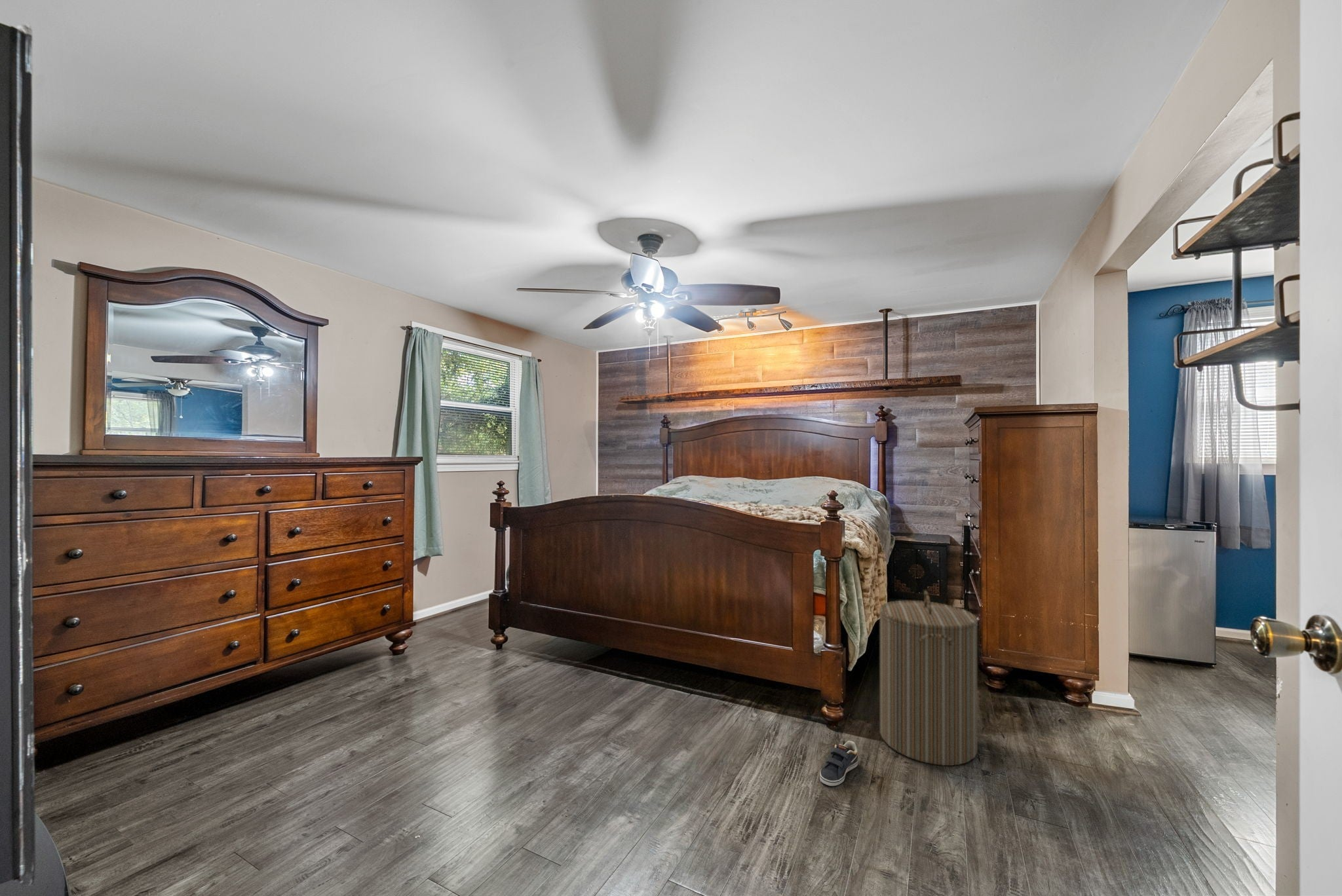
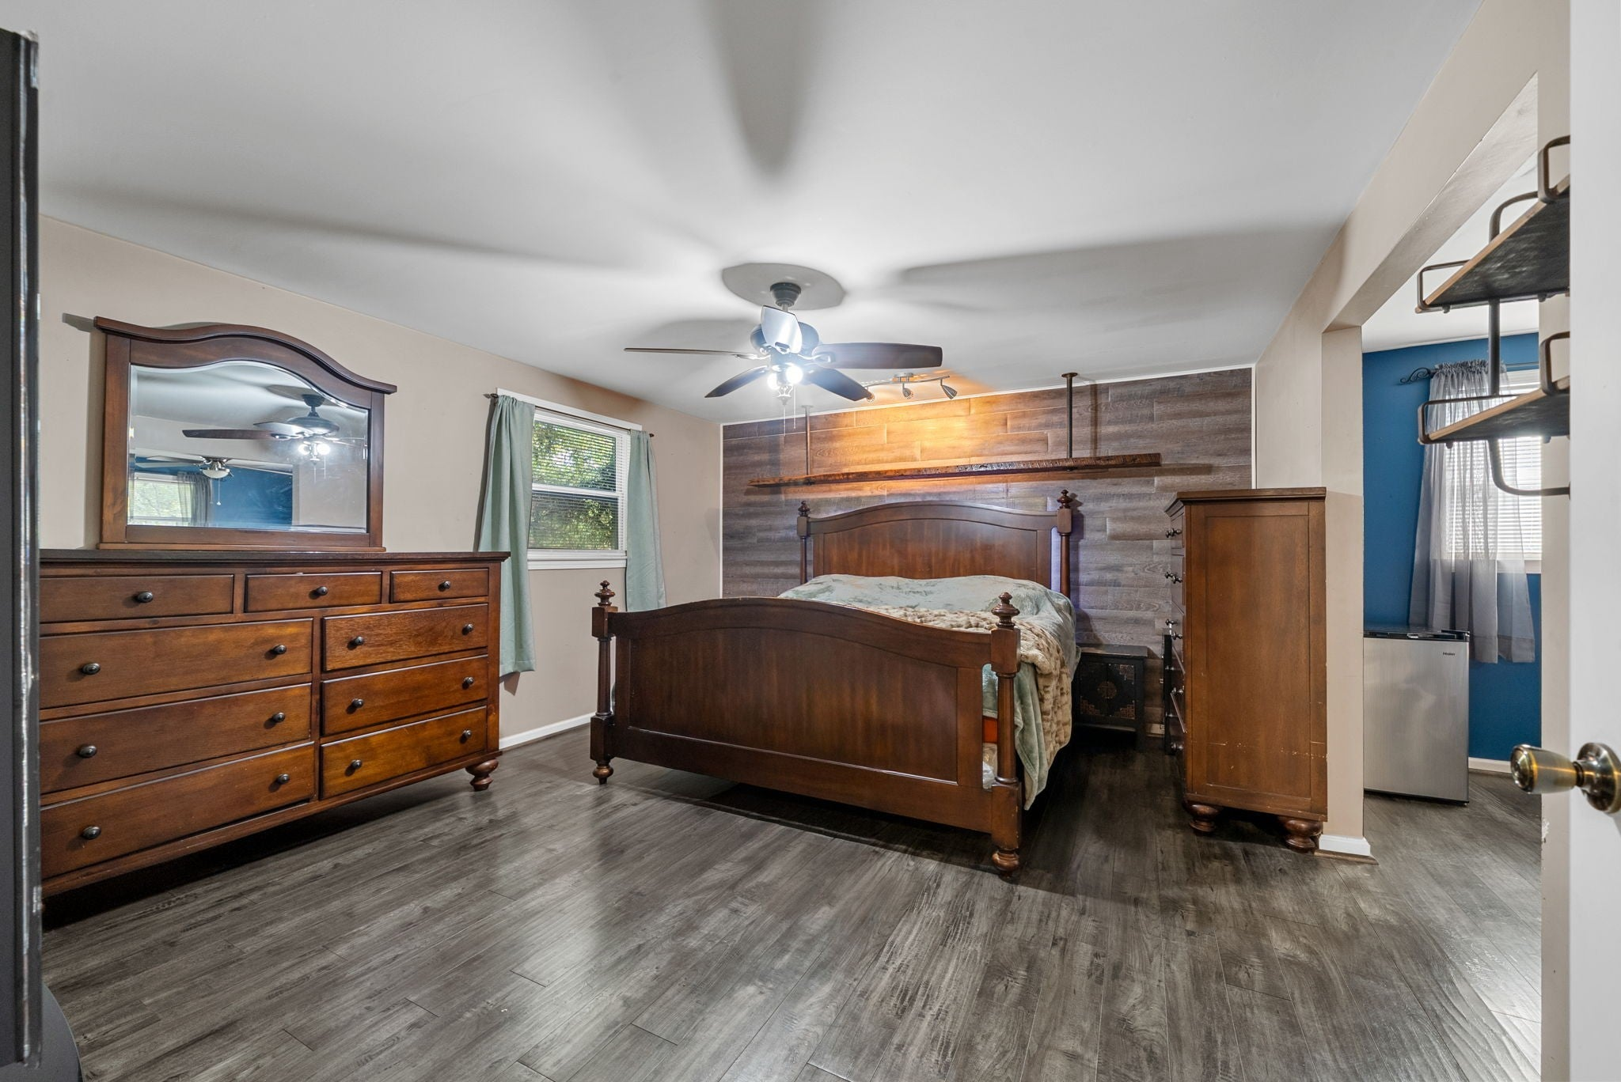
- sneaker (838, 760)
- laundry hamper (927, 666)
